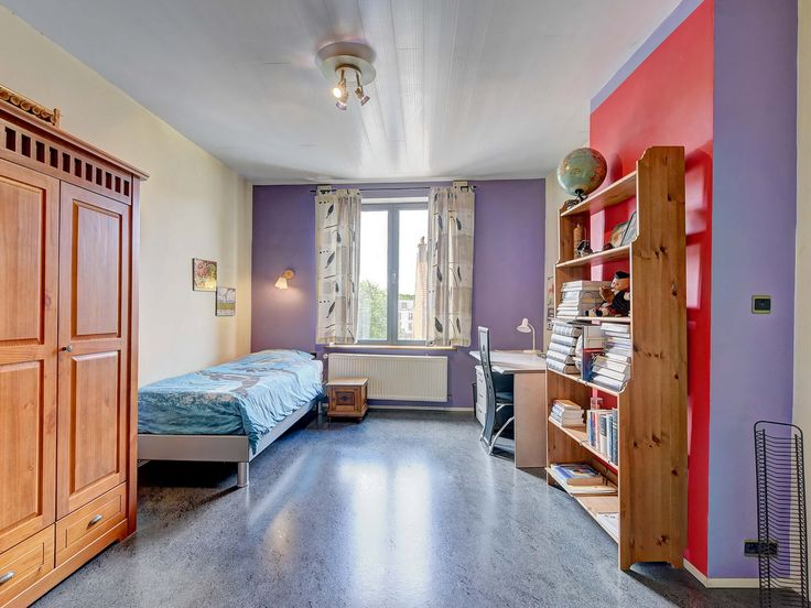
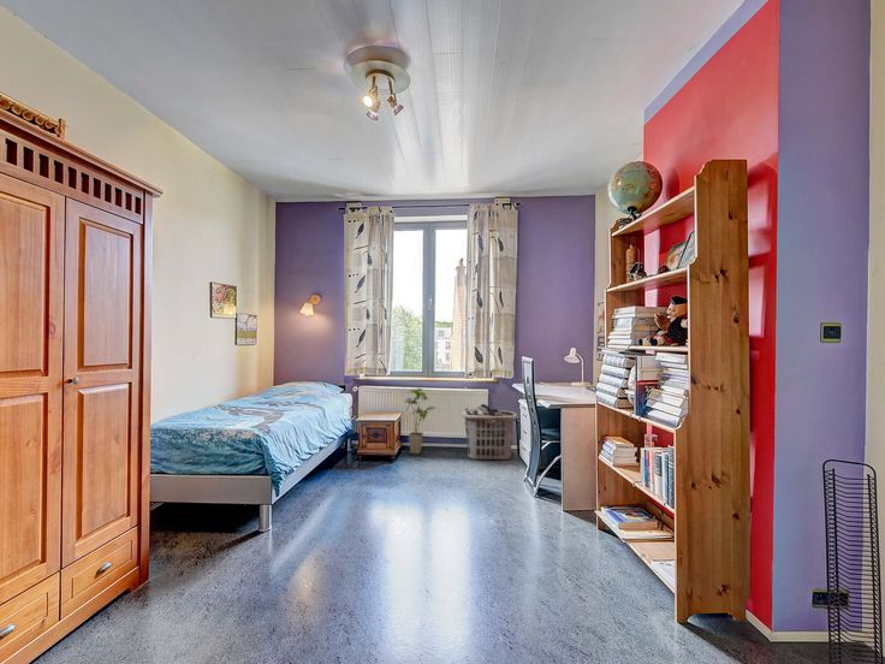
+ house plant (420, 420)
+ clothes hamper (488, 429)
